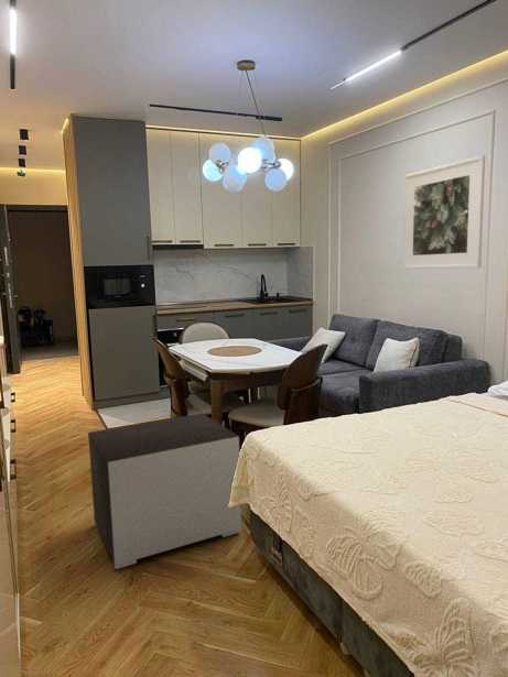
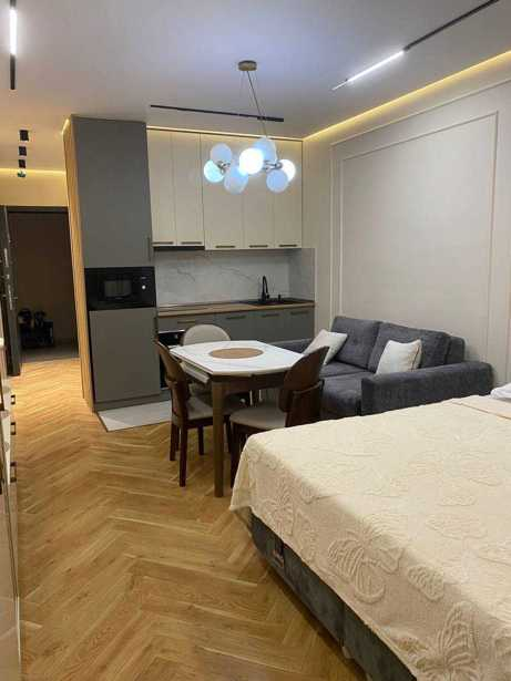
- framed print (440, 218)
- nightstand (163, 481)
